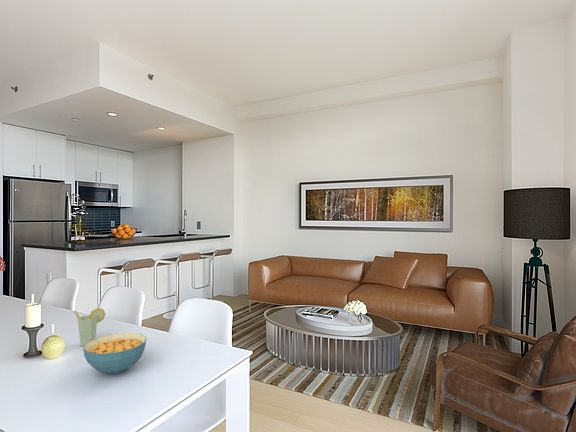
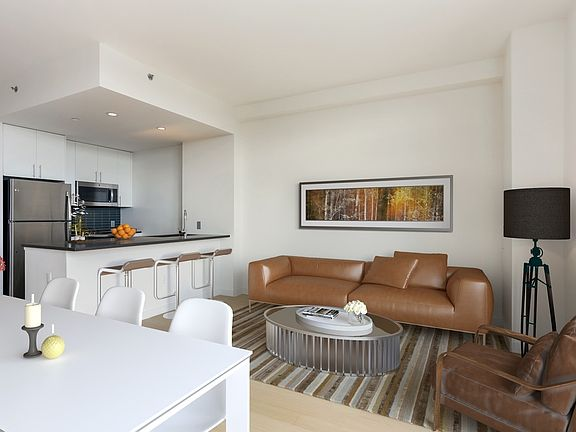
- cup (90, 325)
- cereal bowl (116, 356)
